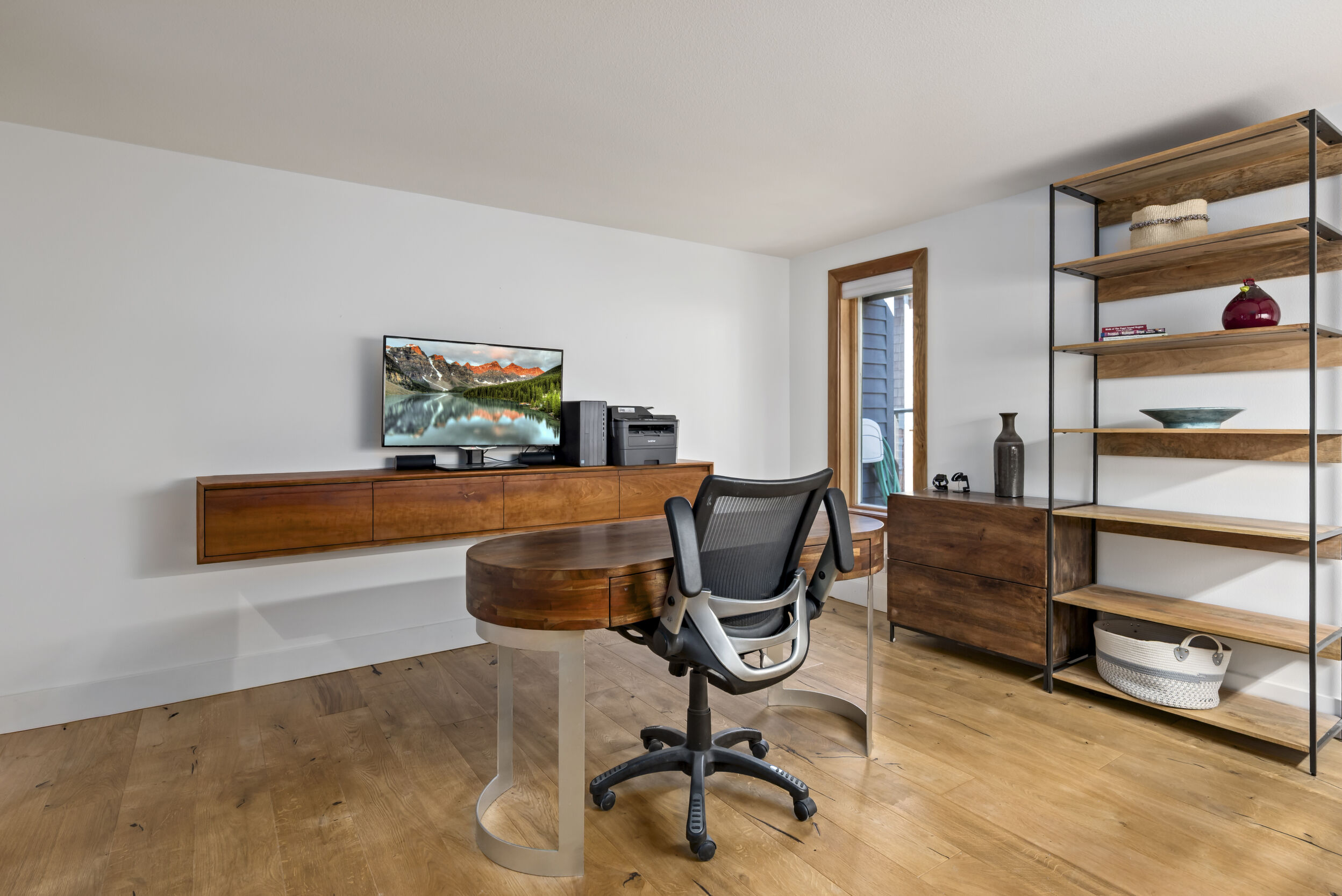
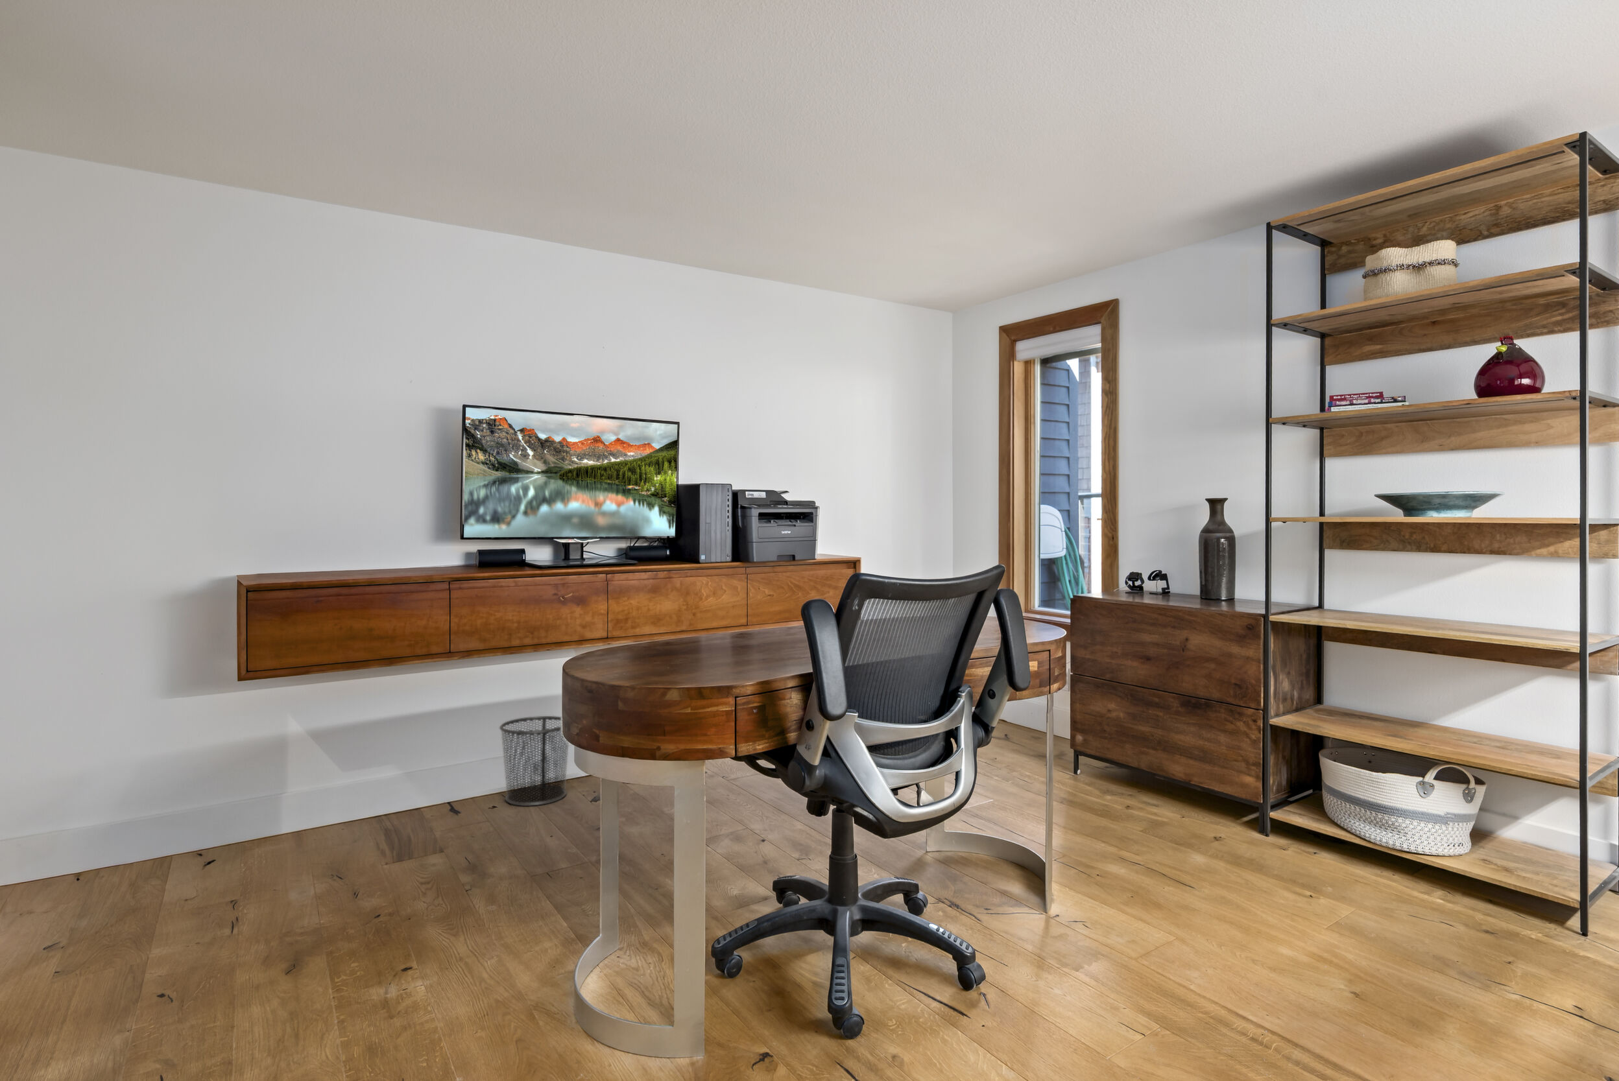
+ waste bin (536, 759)
